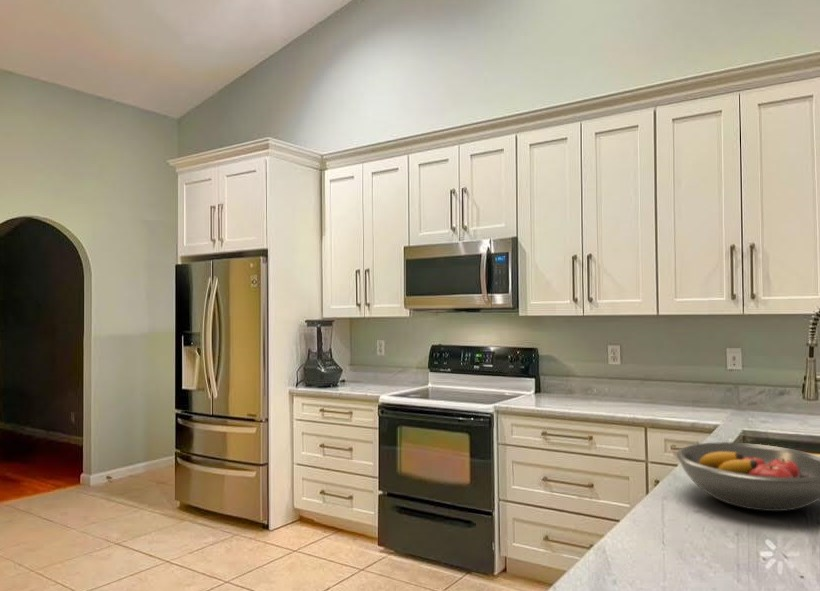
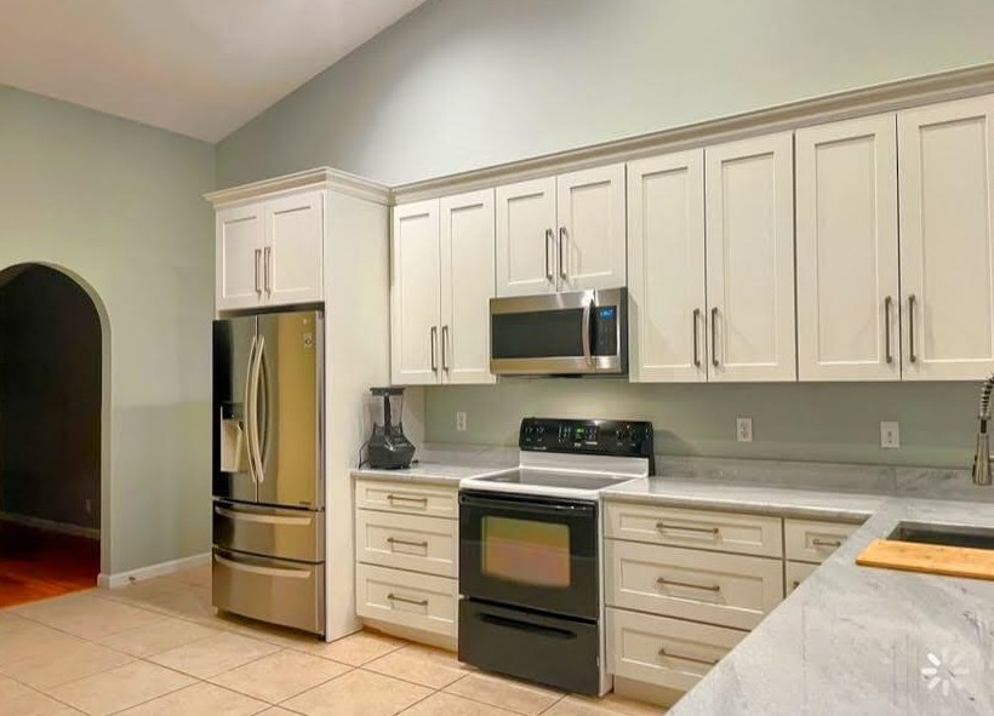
- fruit bowl (755, 474)
